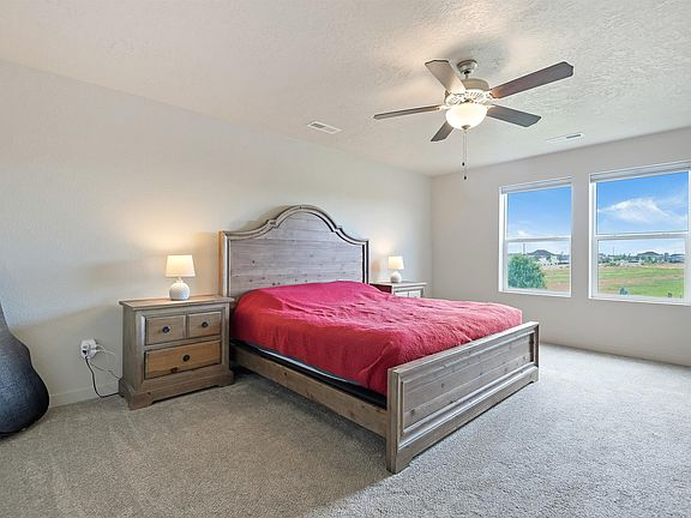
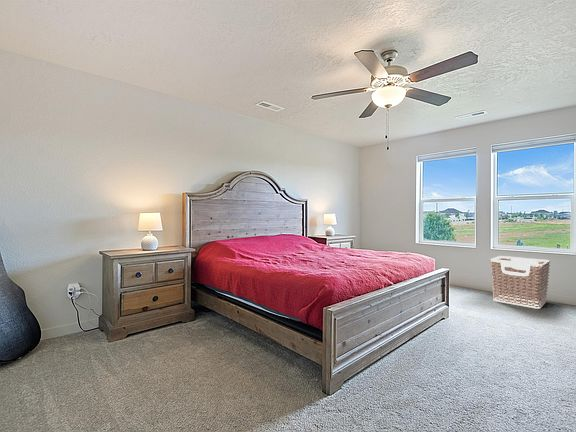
+ clothes hamper (519, 280)
